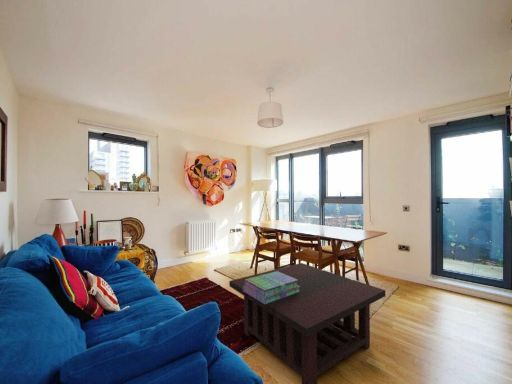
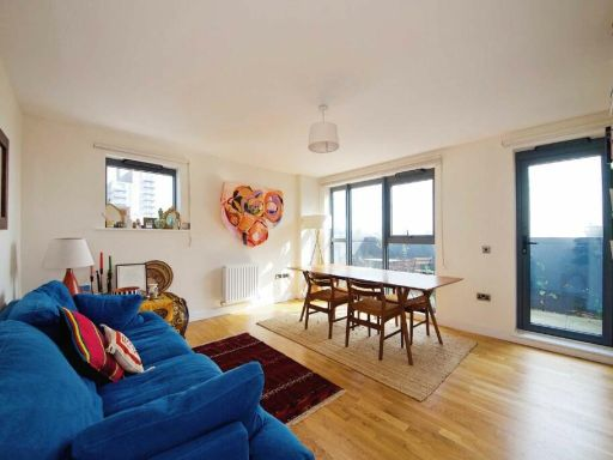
- stack of books (271, 285)
- coffee table (303, 312)
